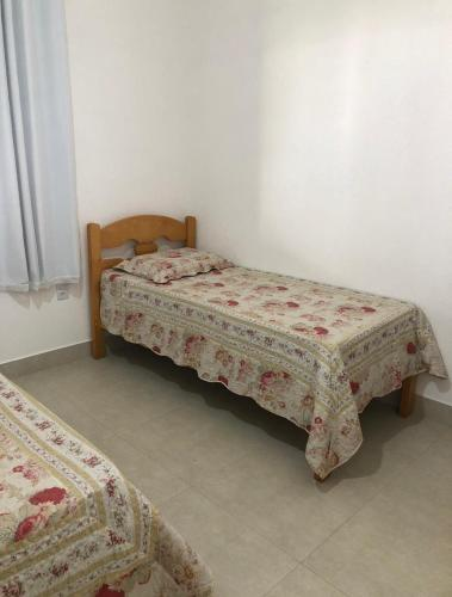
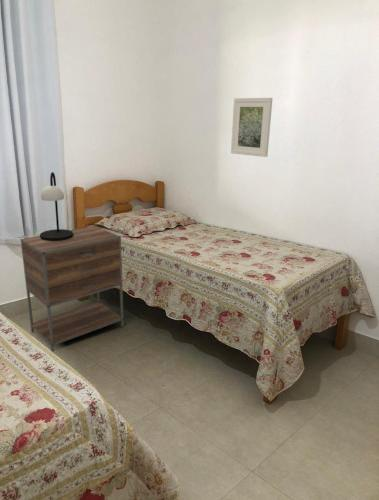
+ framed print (250, 127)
+ table lamp (55, 204)
+ nightstand (76, 286)
